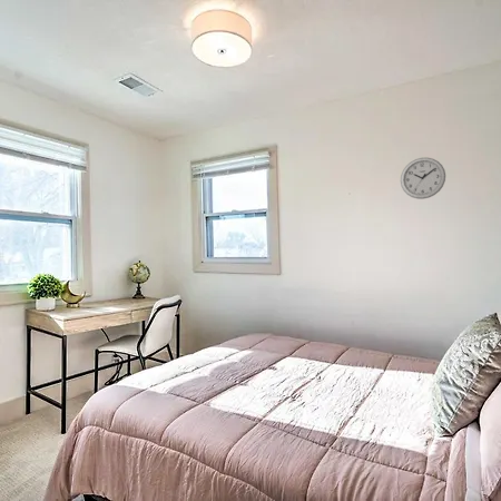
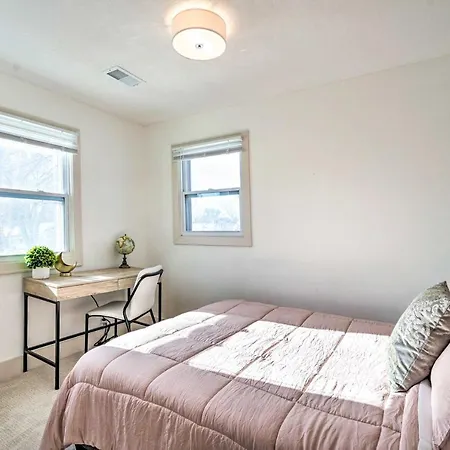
- wall clock (422, 178)
